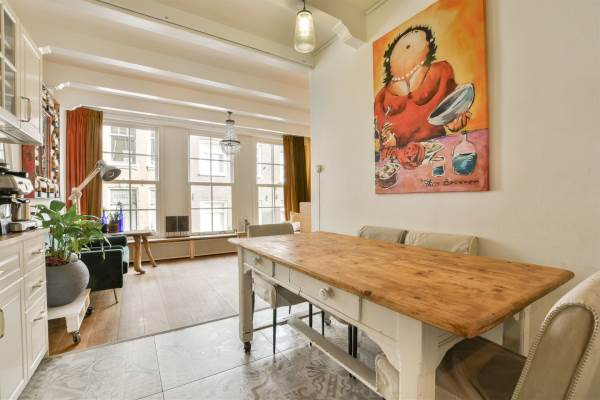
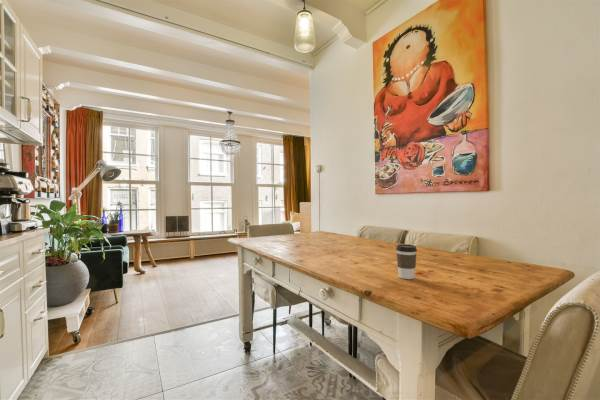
+ coffee cup (406, 261)
